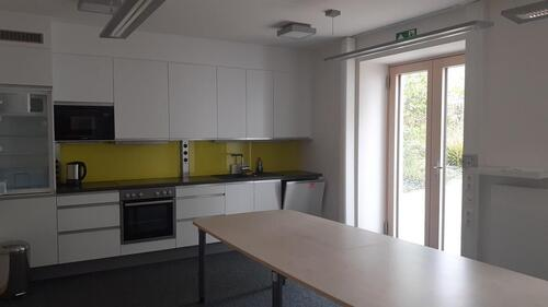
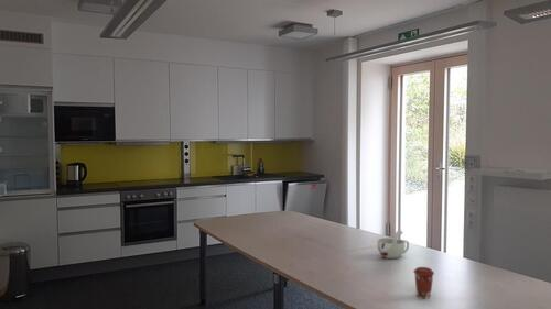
+ coffee cup (423, 283)
+ cup (393, 243)
